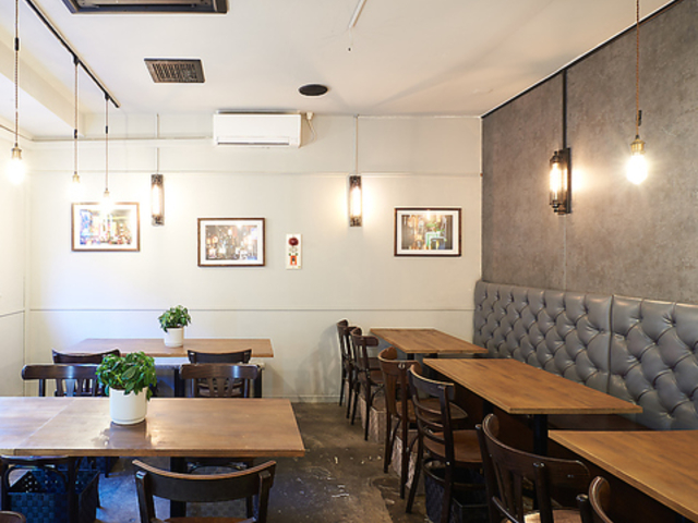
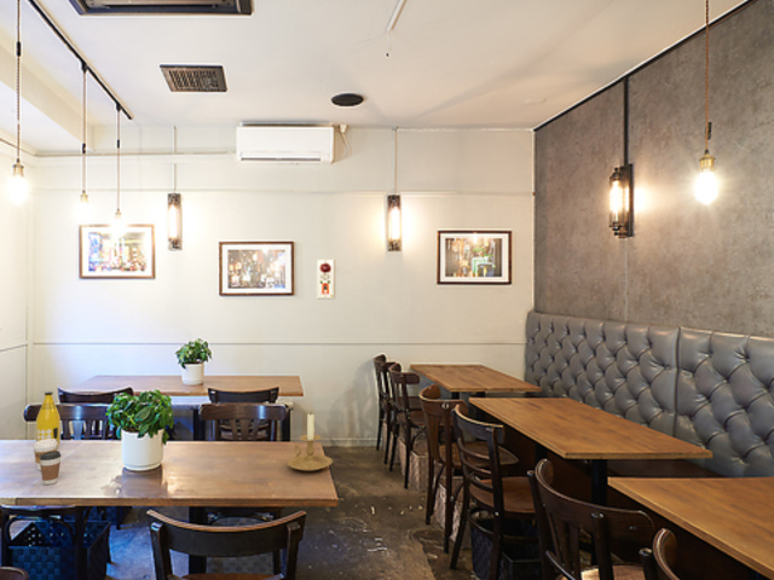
+ bottle (47, 420)
+ coffee cup (50, 468)
+ coffee cup (45, 452)
+ candle holder (310, 439)
